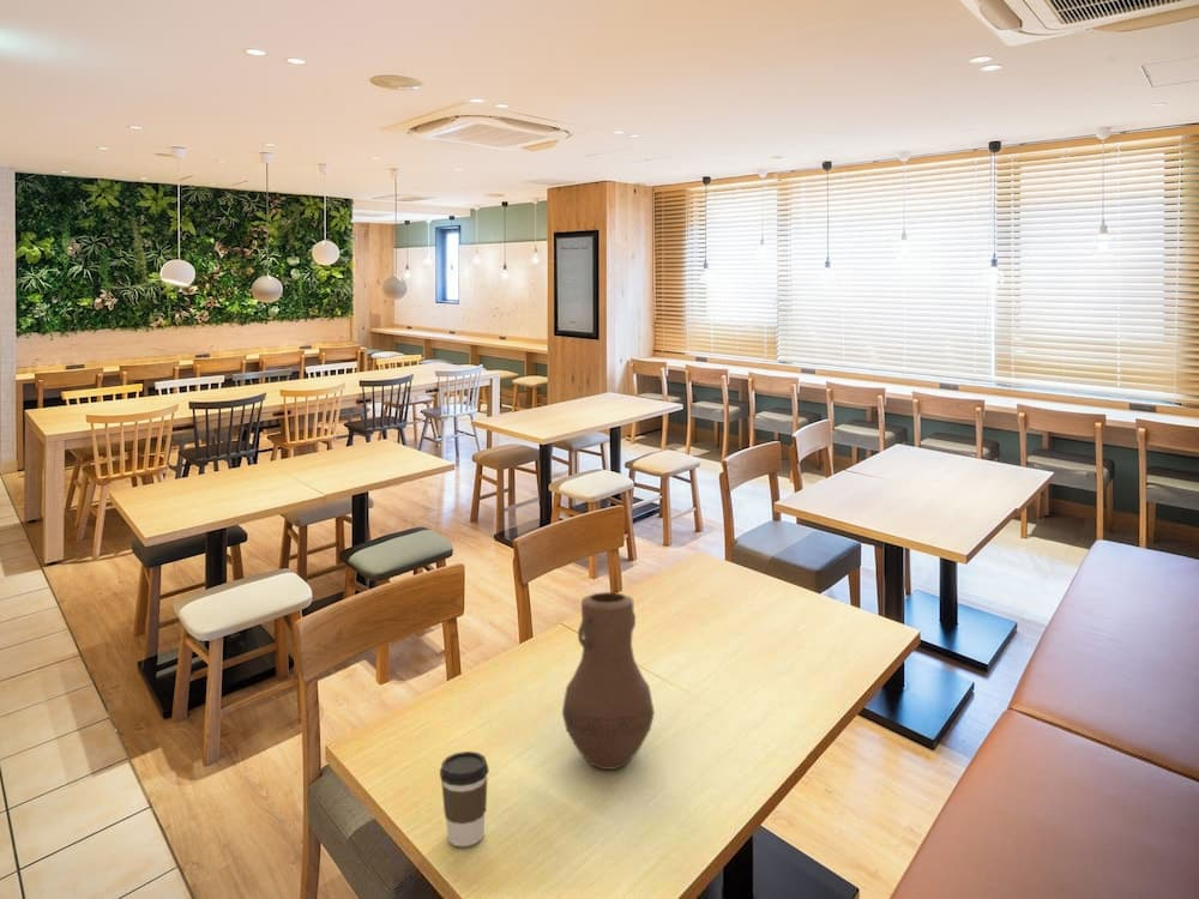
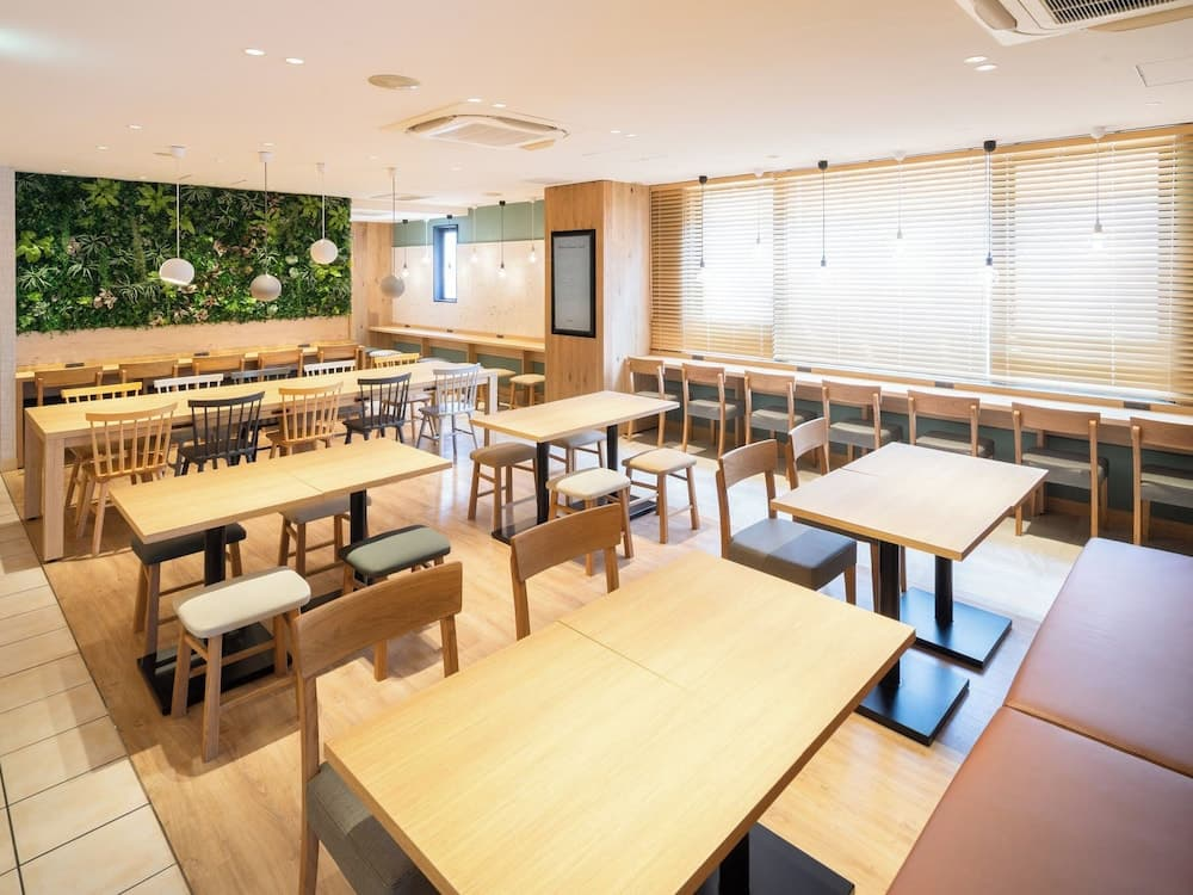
- vase (608, 678)
- coffee cup (464, 798)
